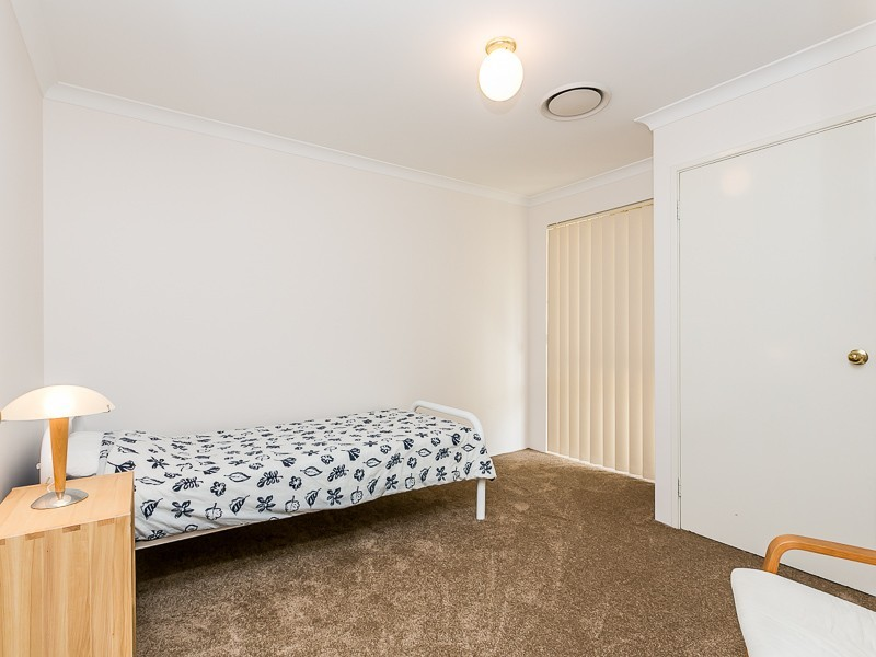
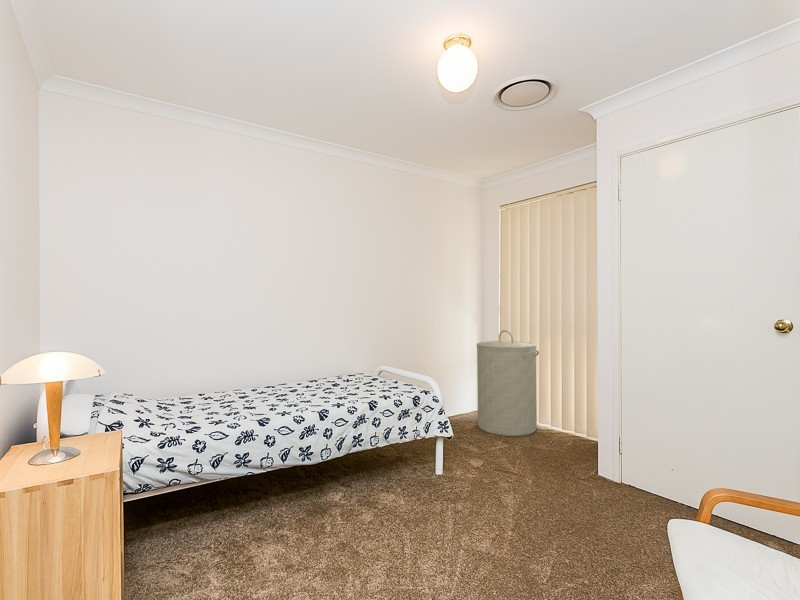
+ laundry hamper (506, 378)
